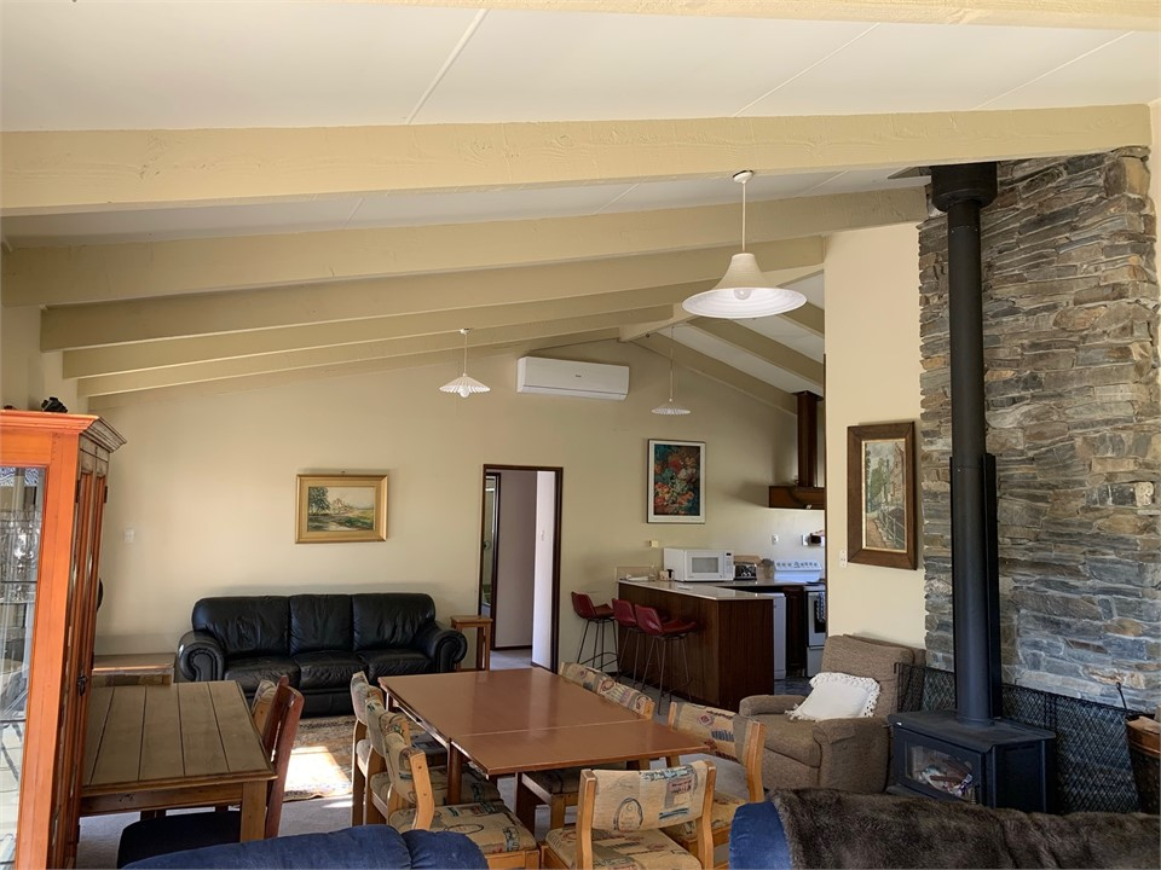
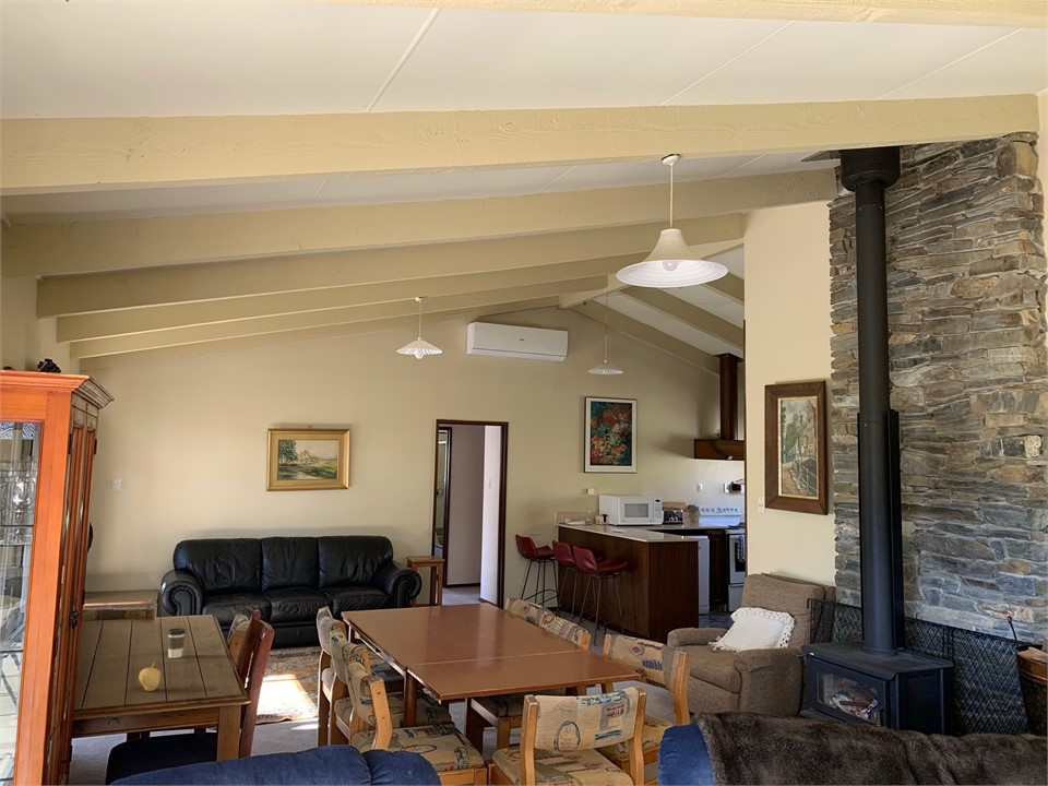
+ fruit (150, 677)
+ coffee cup (176, 643)
